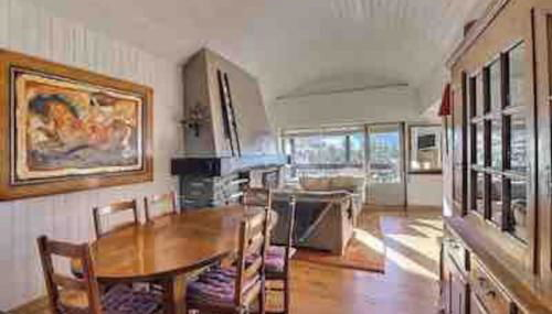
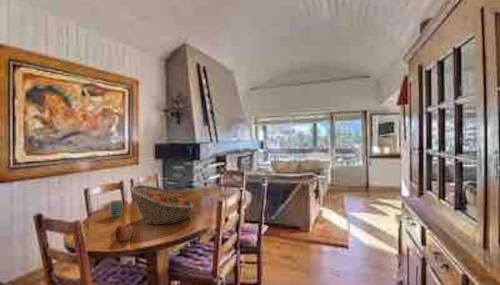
+ mug (113, 208)
+ apple (124, 232)
+ fruit basket (162, 202)
